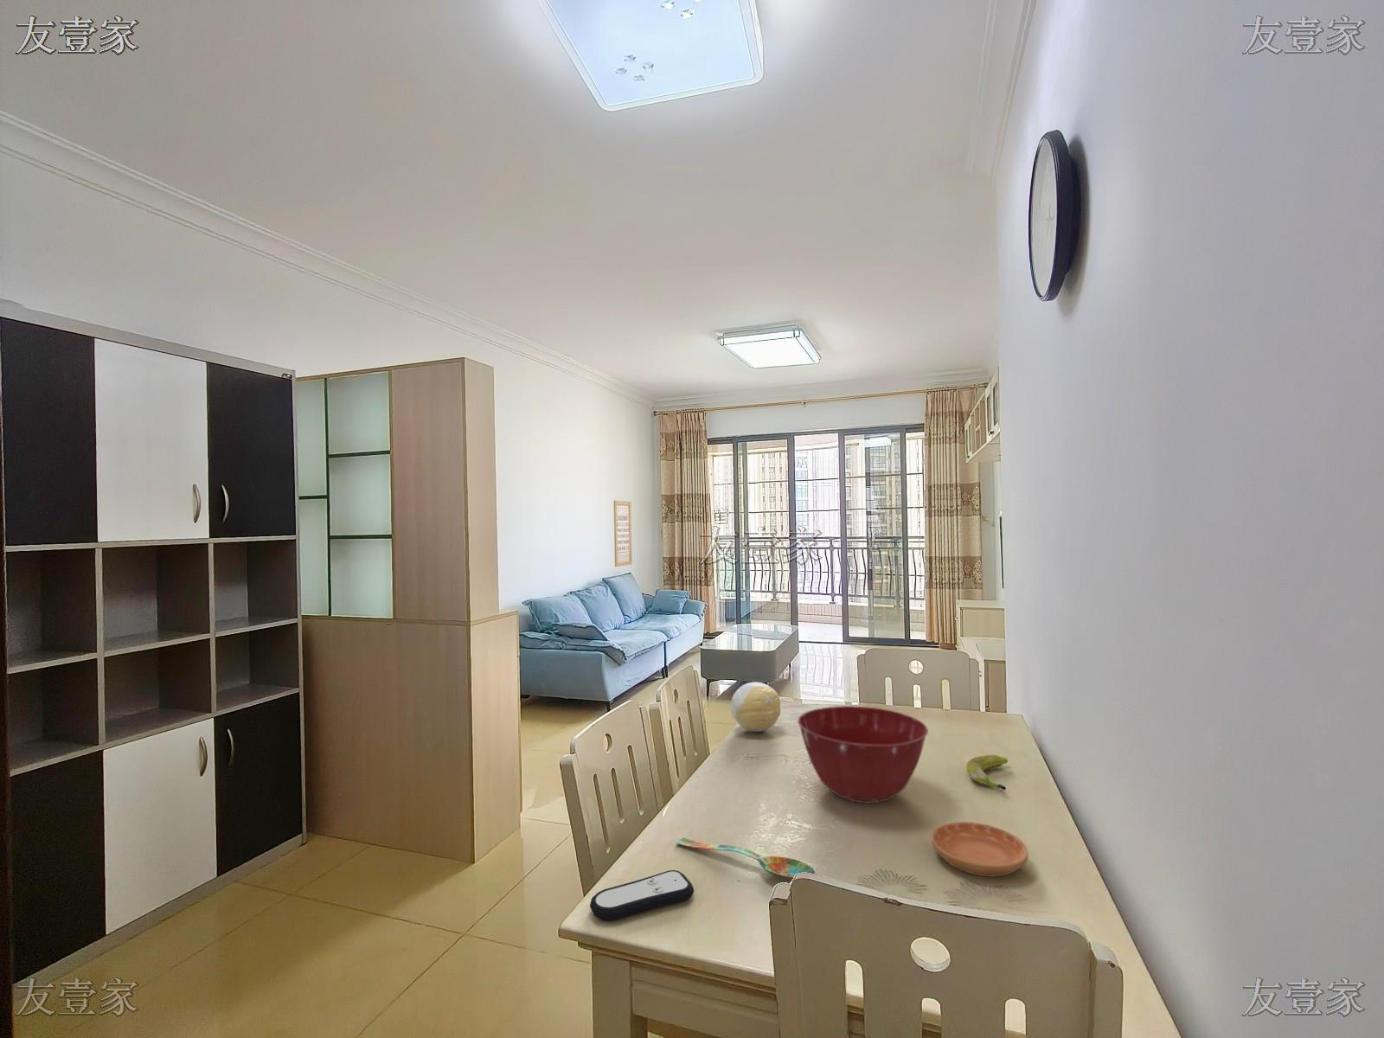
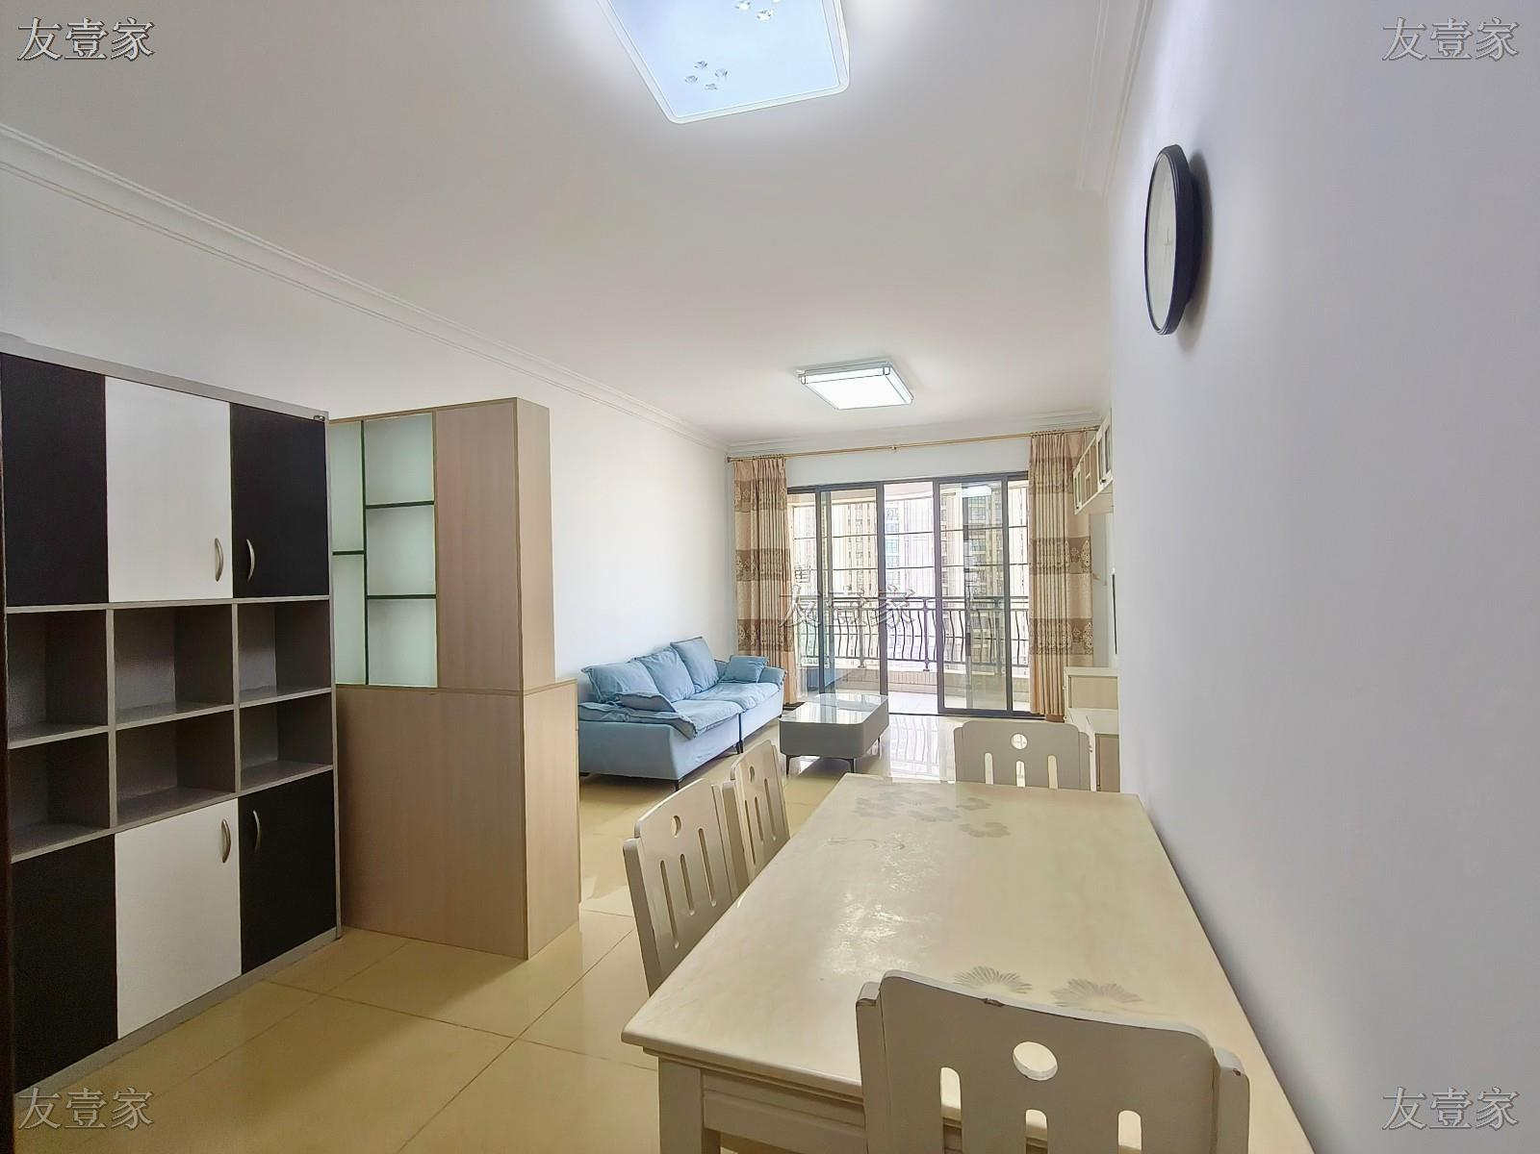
- spoon (741, 853)
- banana (987, 768)
- mixing bowl (862, 756)
- saucer (979, 849)
- wall art (623, 533)
- decorative ball (755, 707)
- remote control (642, 894)
